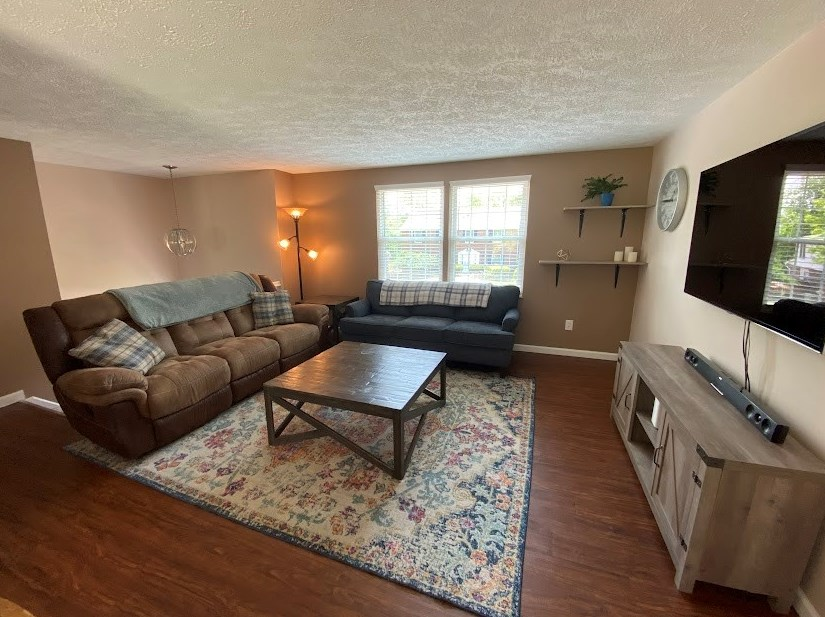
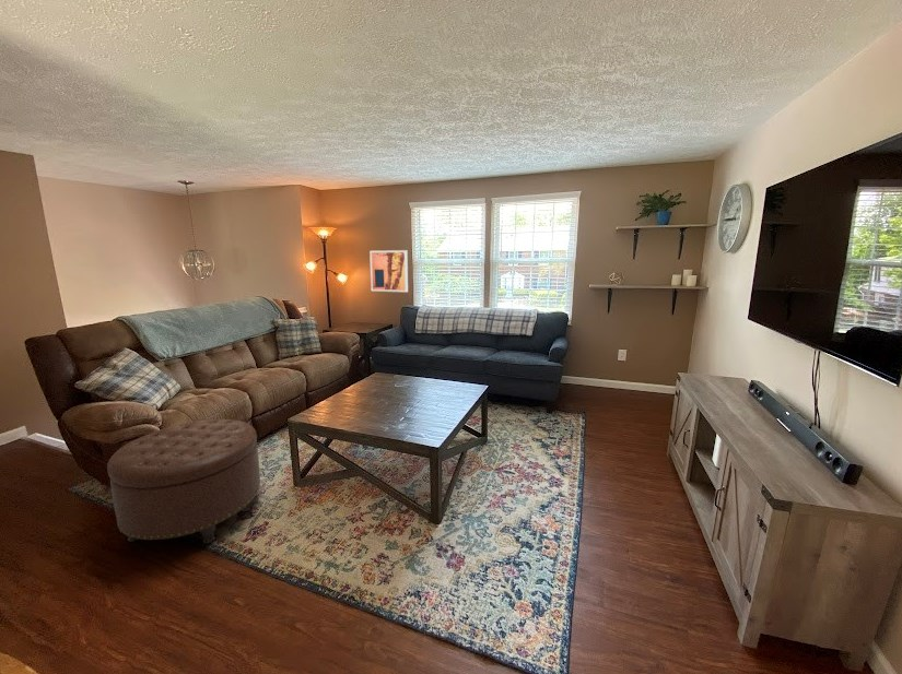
+ wall art (388, 271)
+ ottoman (192, 477)
